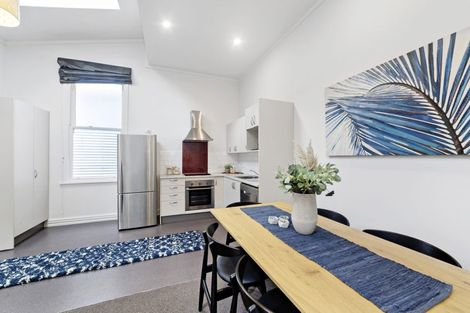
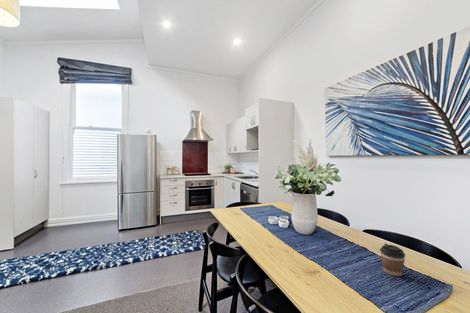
+ coffee cup (392, 258)
